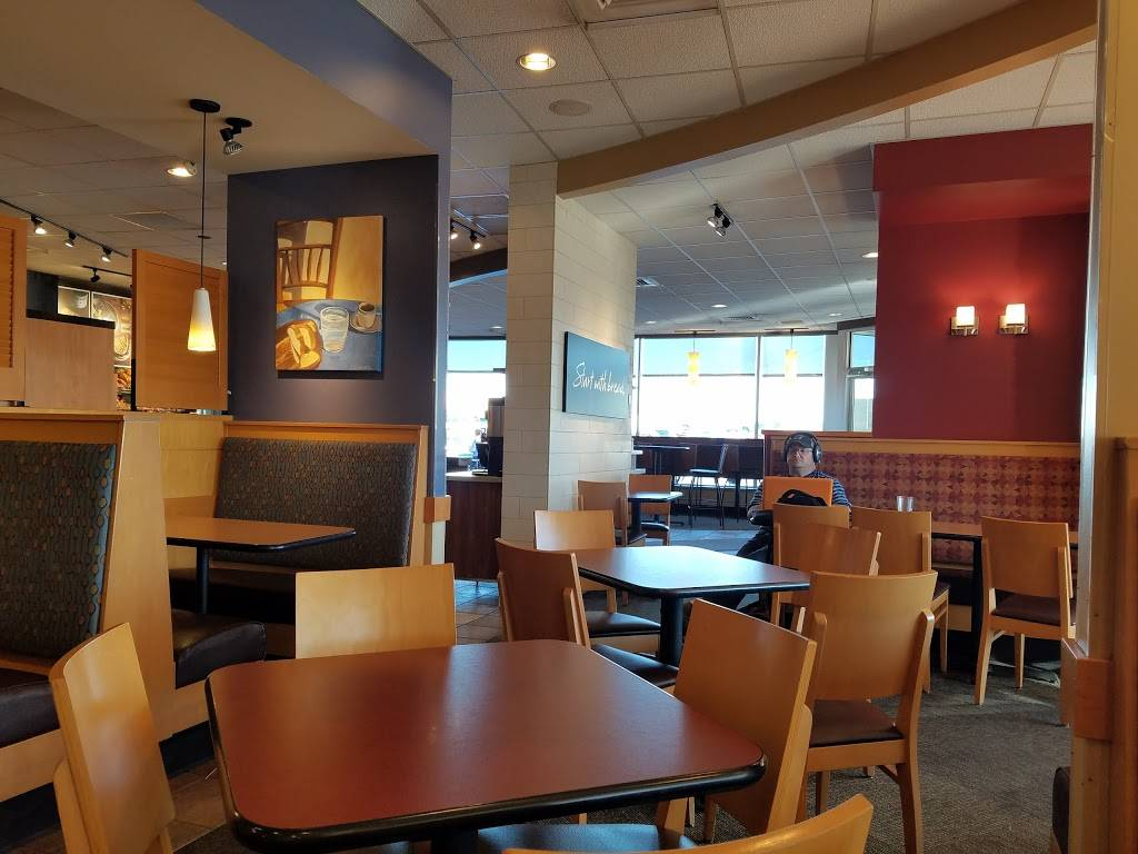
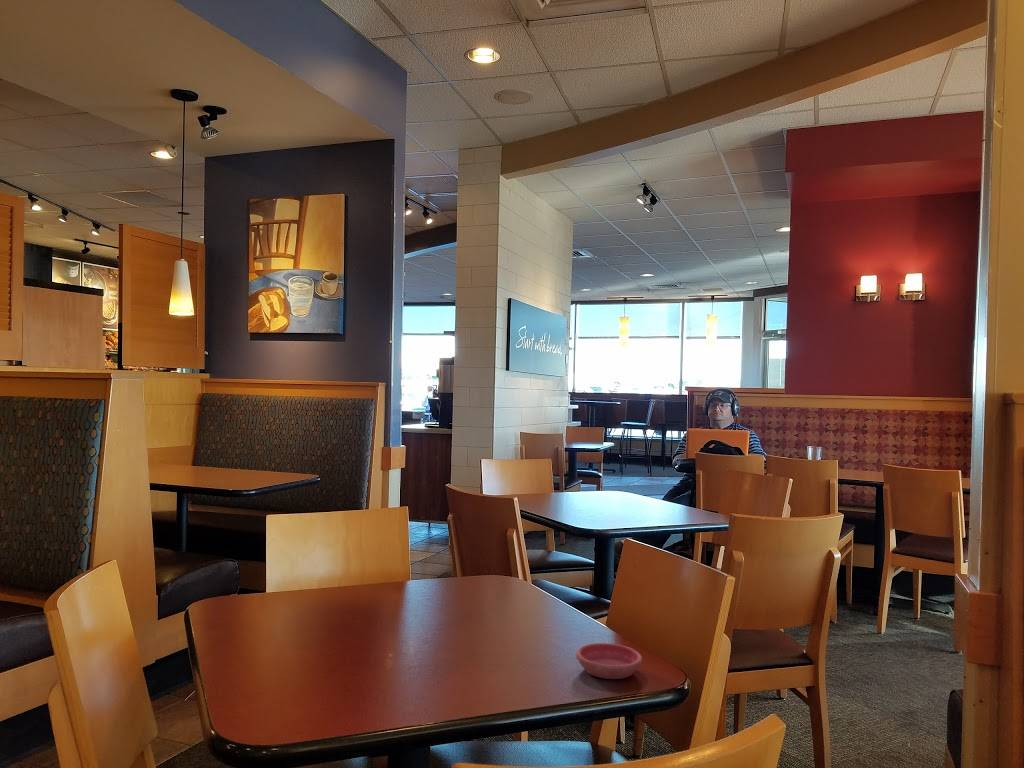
+ saucer (608, 661)
